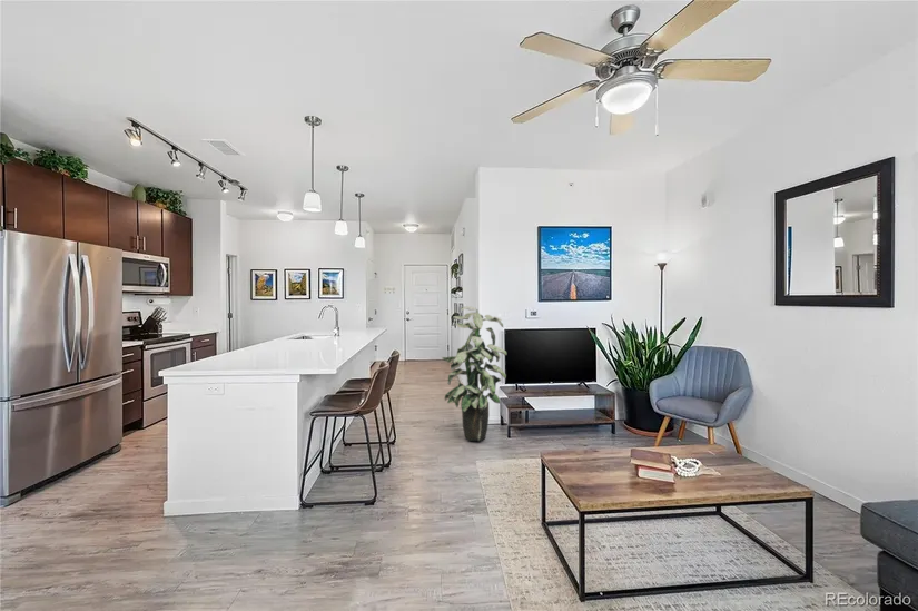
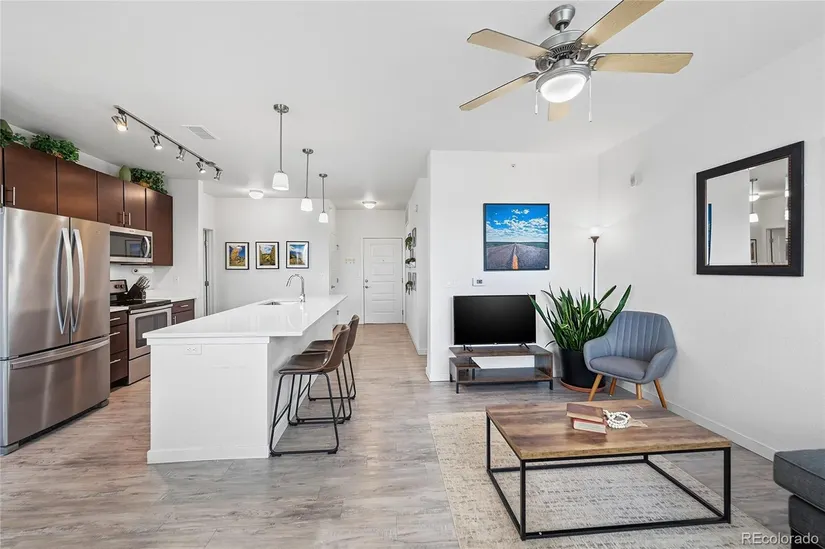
- indoor plant (473, 372)
